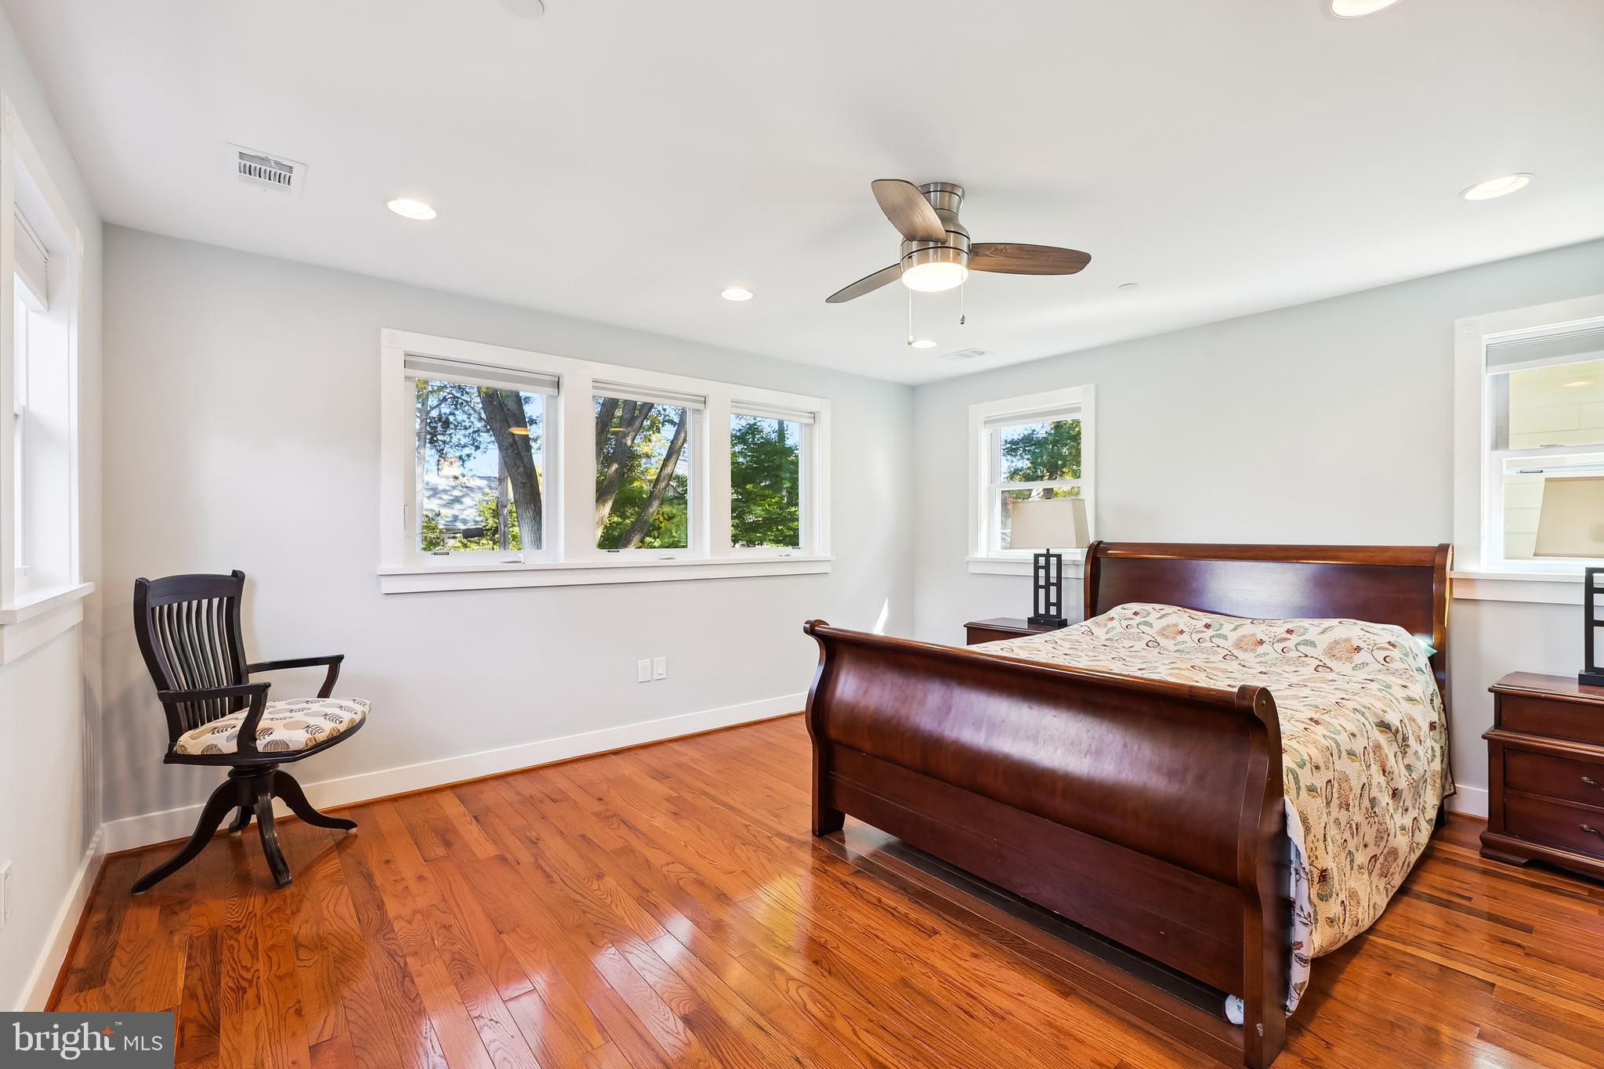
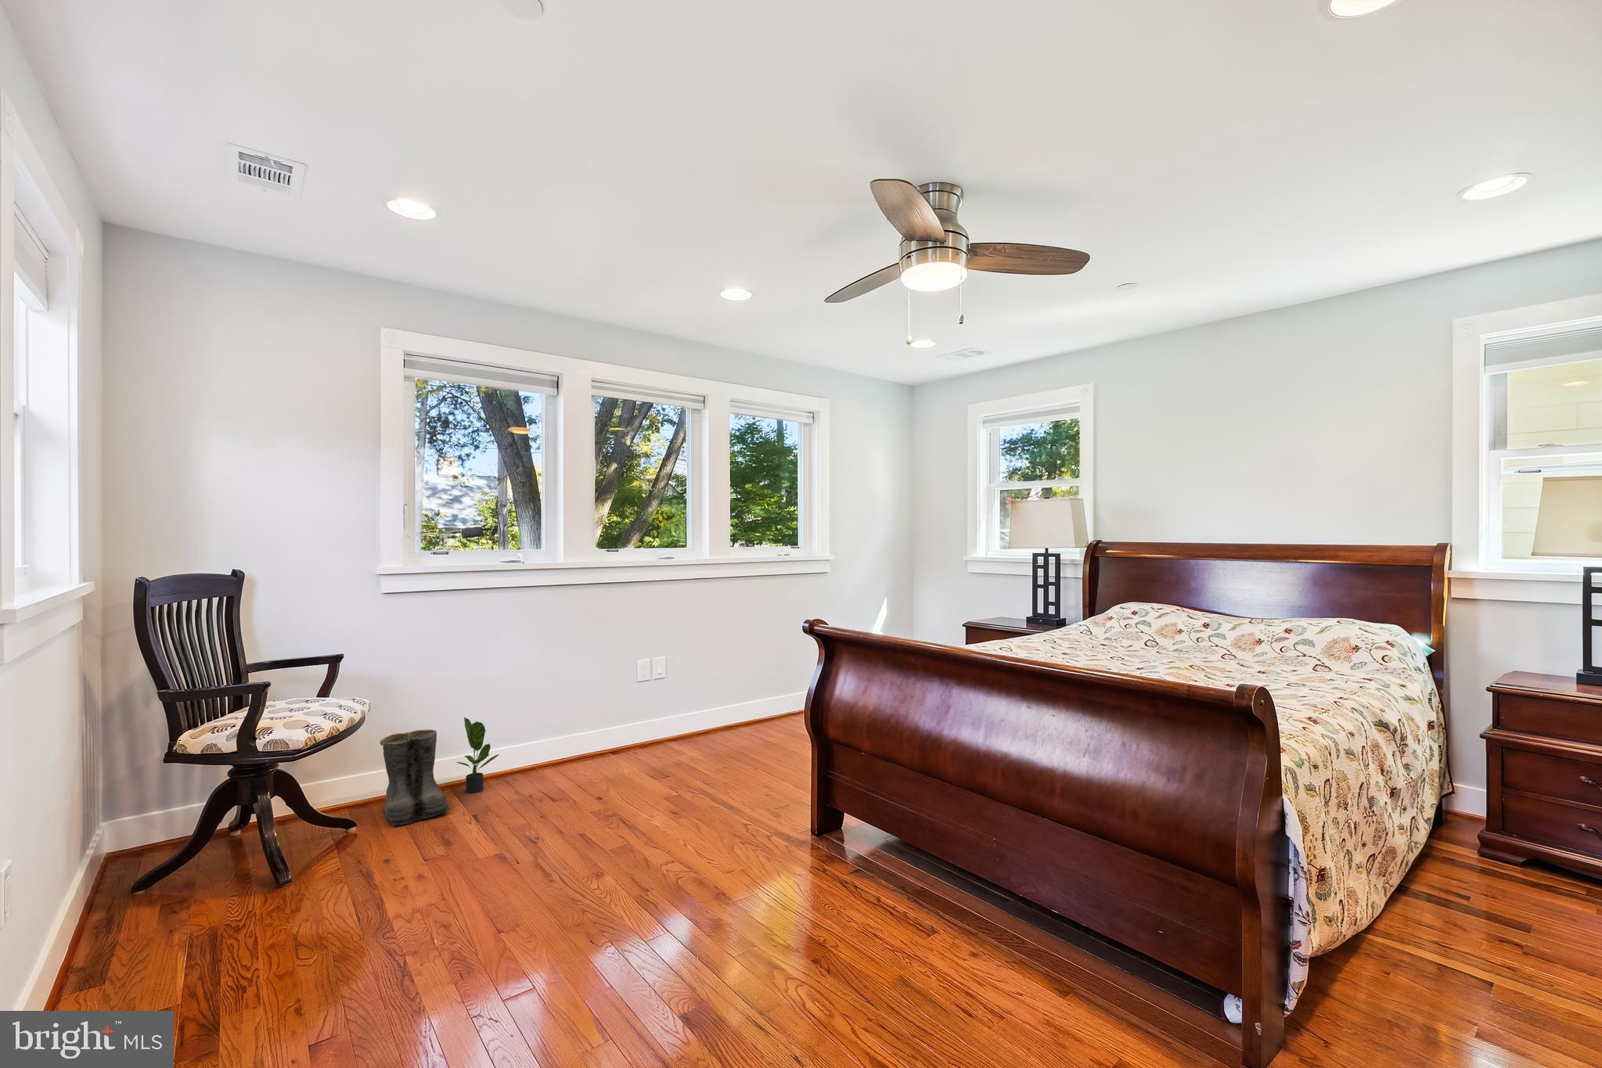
+ potted plant (477, 753)
+ boots (412, 774)
